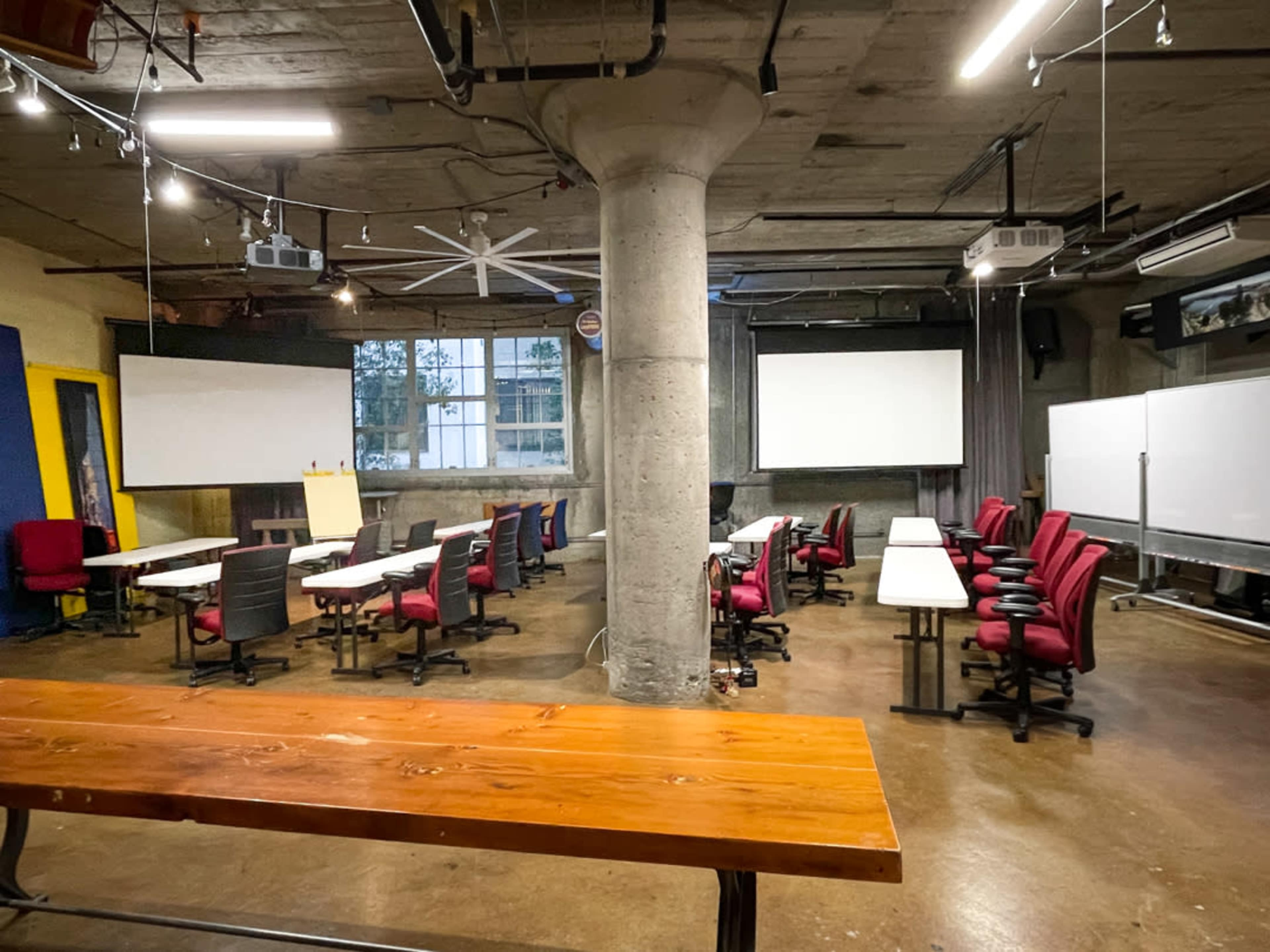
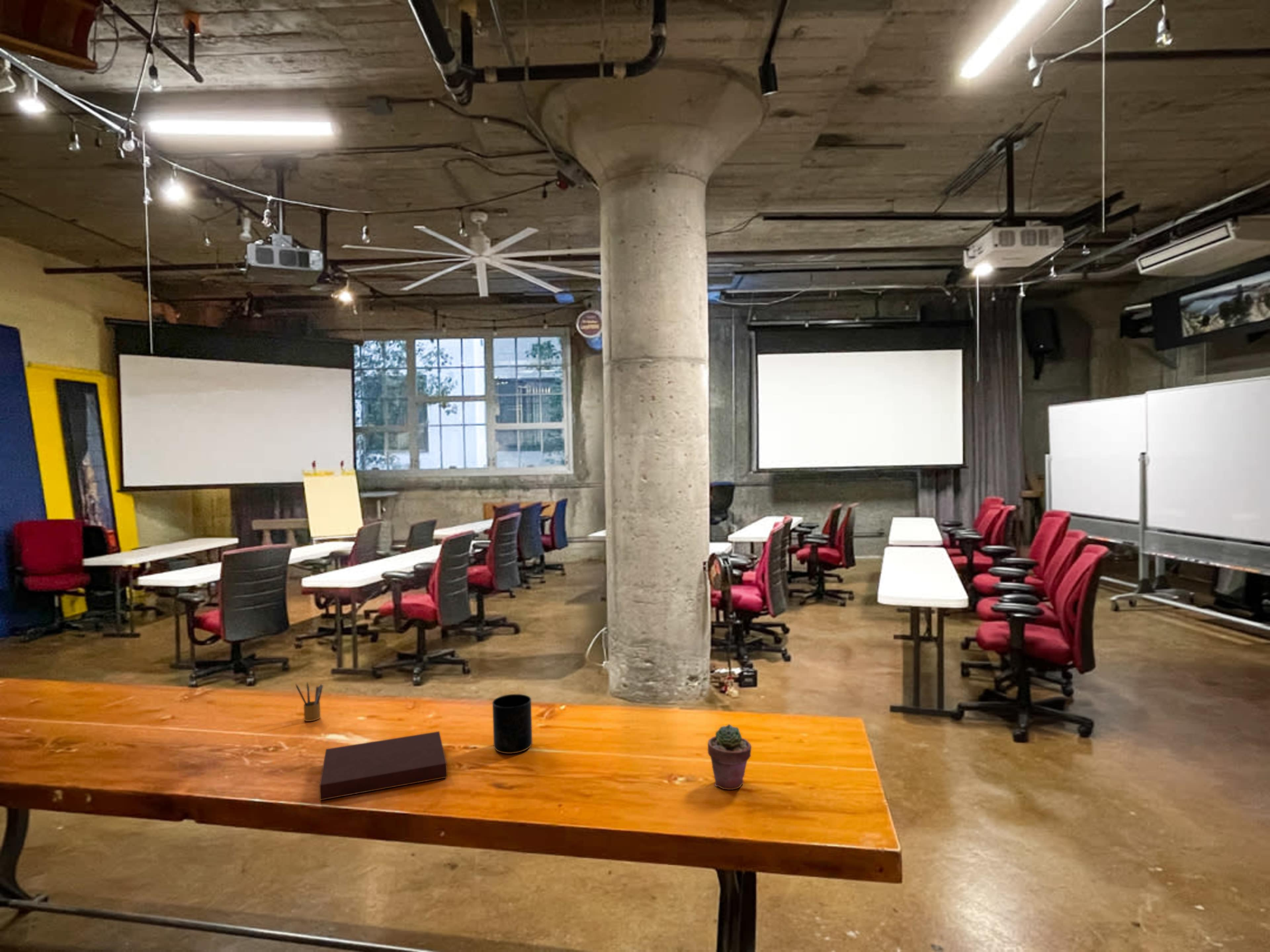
+ notebook (385, 763)
+ pencil box (310, 700)
+ mug (516, 721)
+ potted succulent (729, 755)
